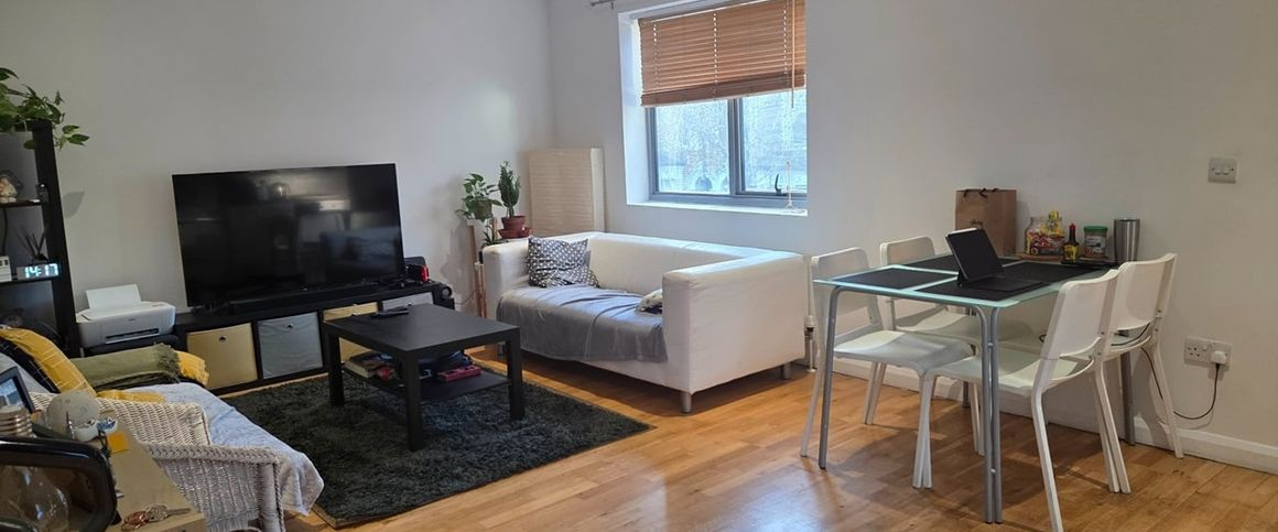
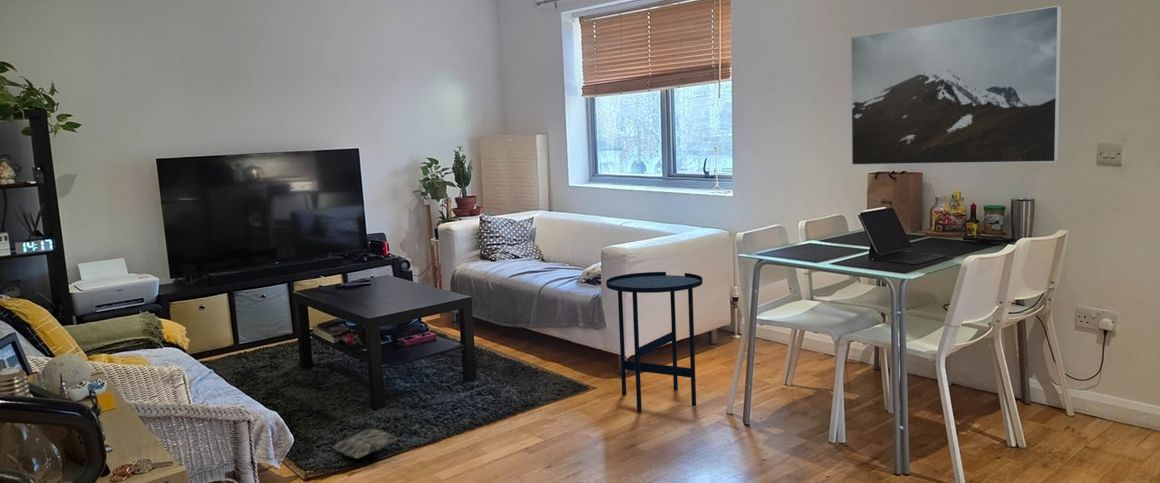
+ side table (656, 340)
+ bag (363, 442)
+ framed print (945, 93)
